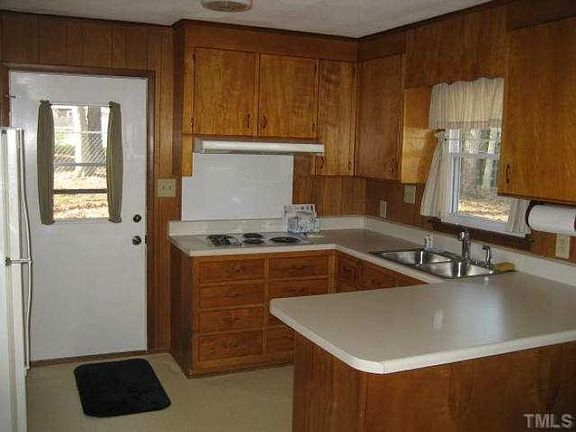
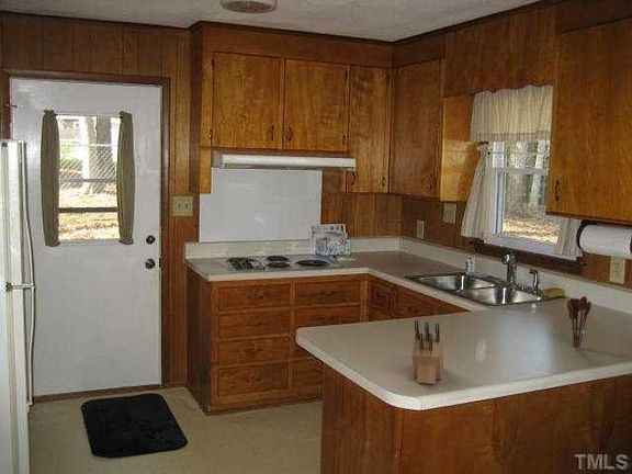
+ utensil holder (577, 320)
+ knife block (428, 347)
